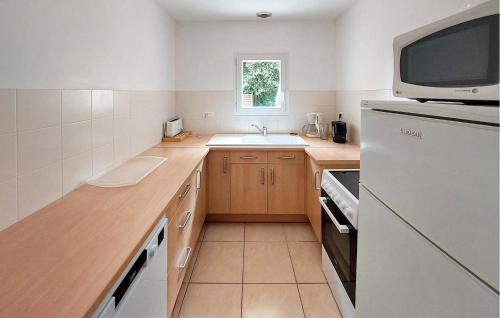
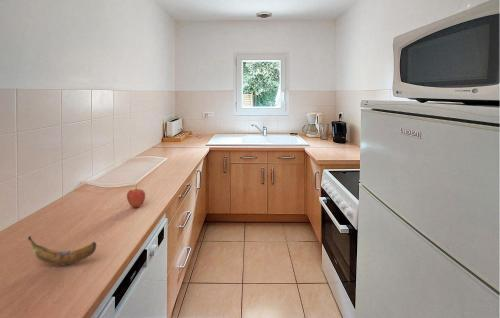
+ fruit (136, 196)
+ banana (64, 251)
